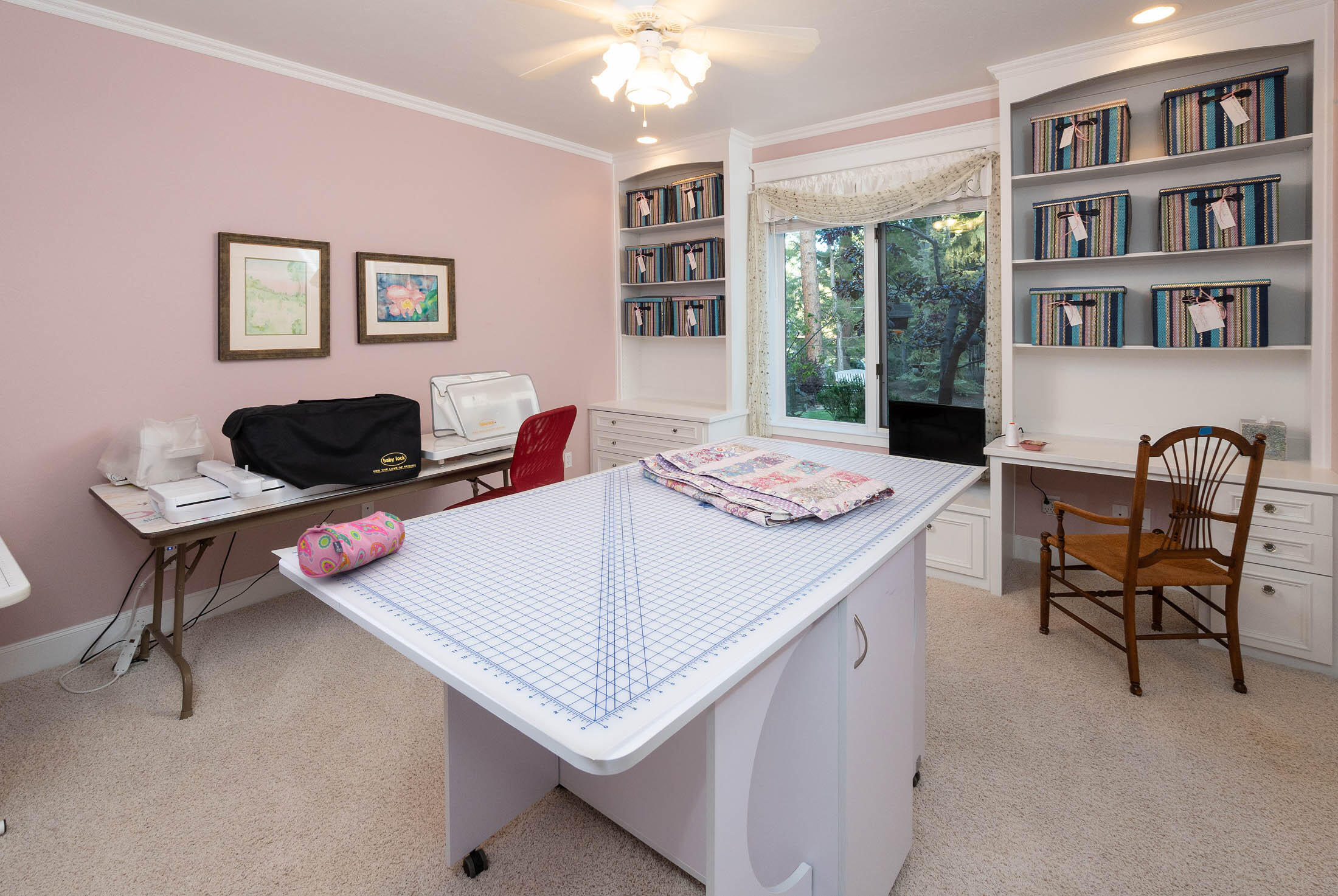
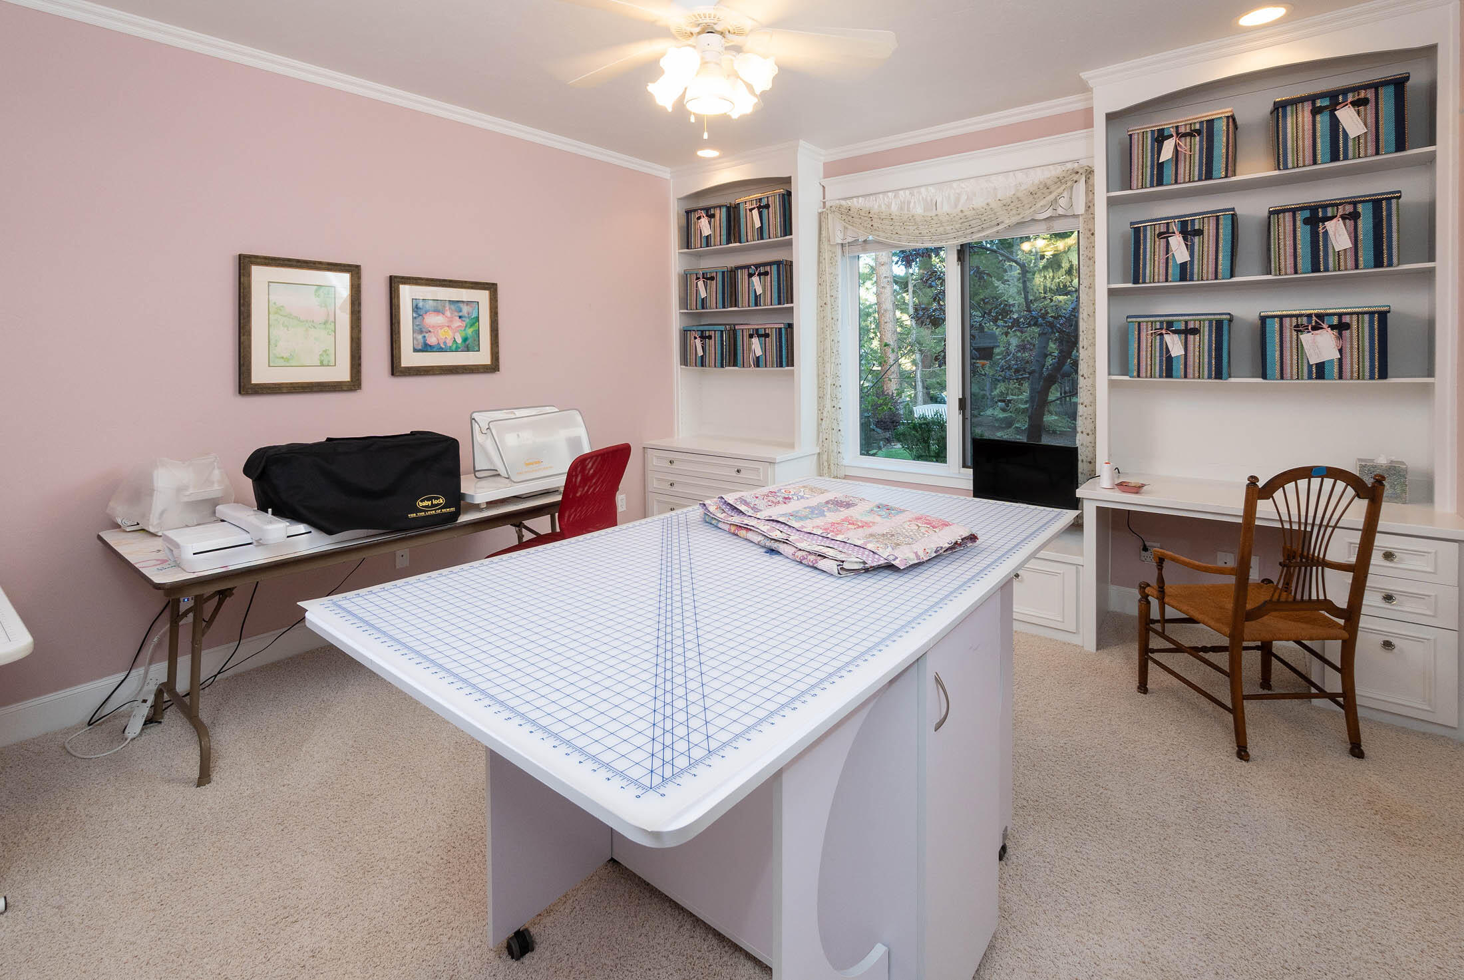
- pencil case (353, 541)
